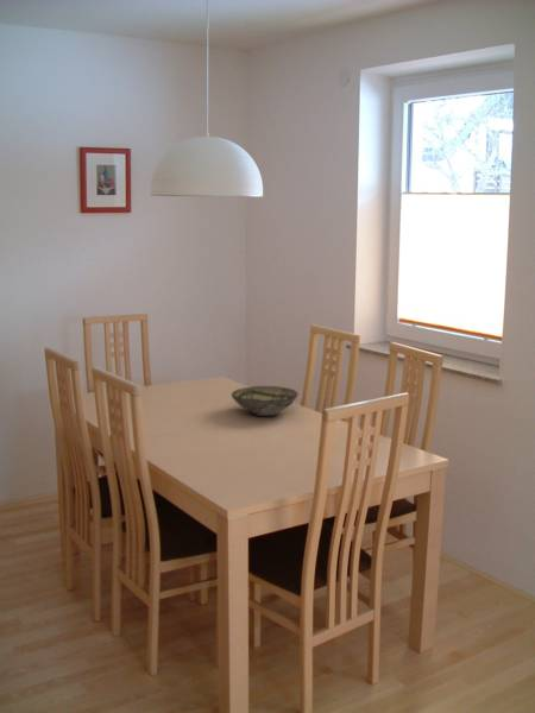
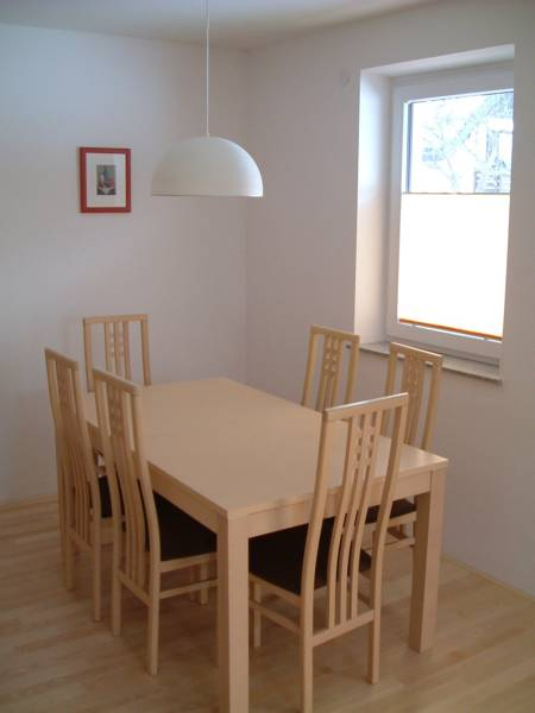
- bowl (264, 403)
